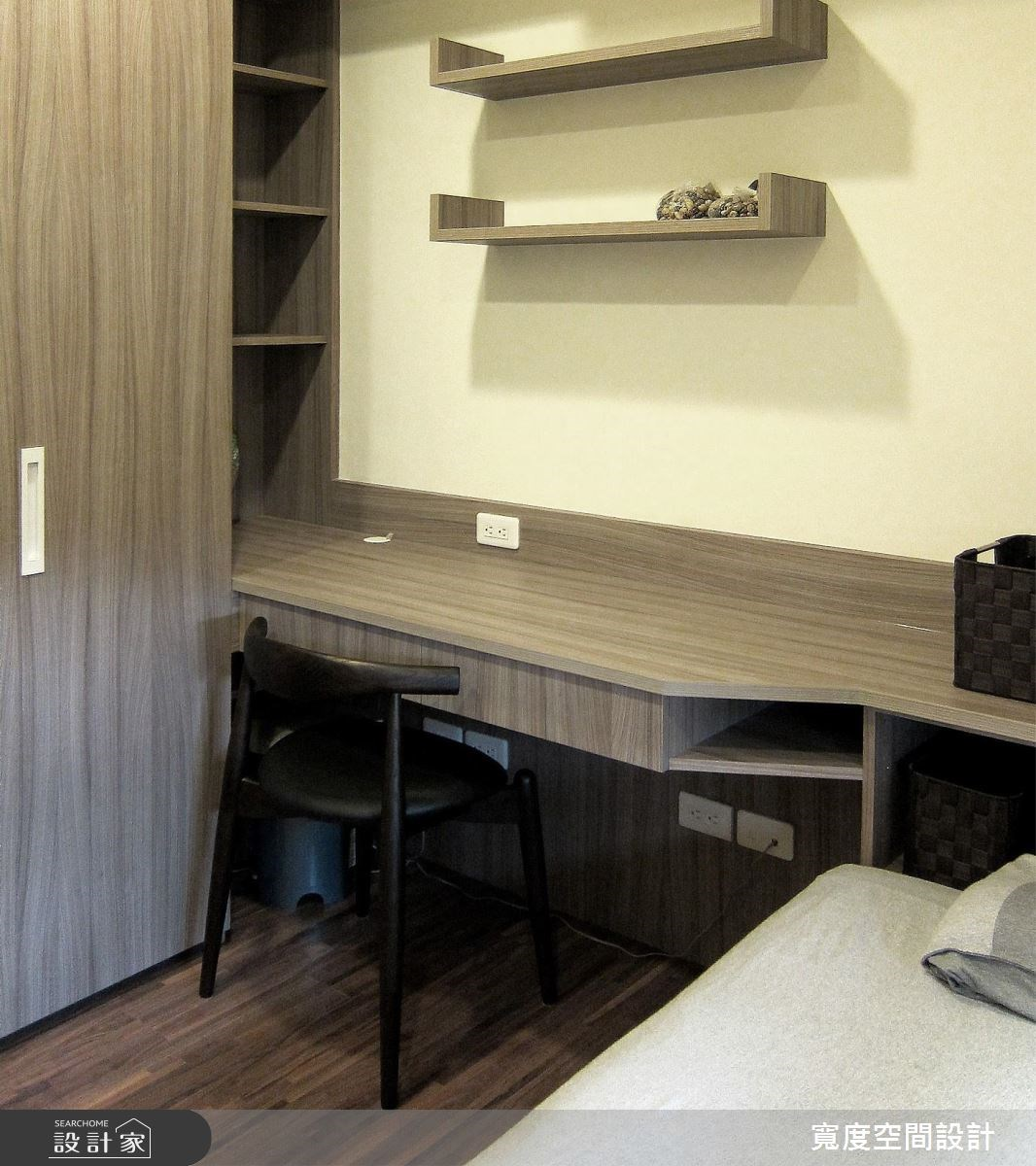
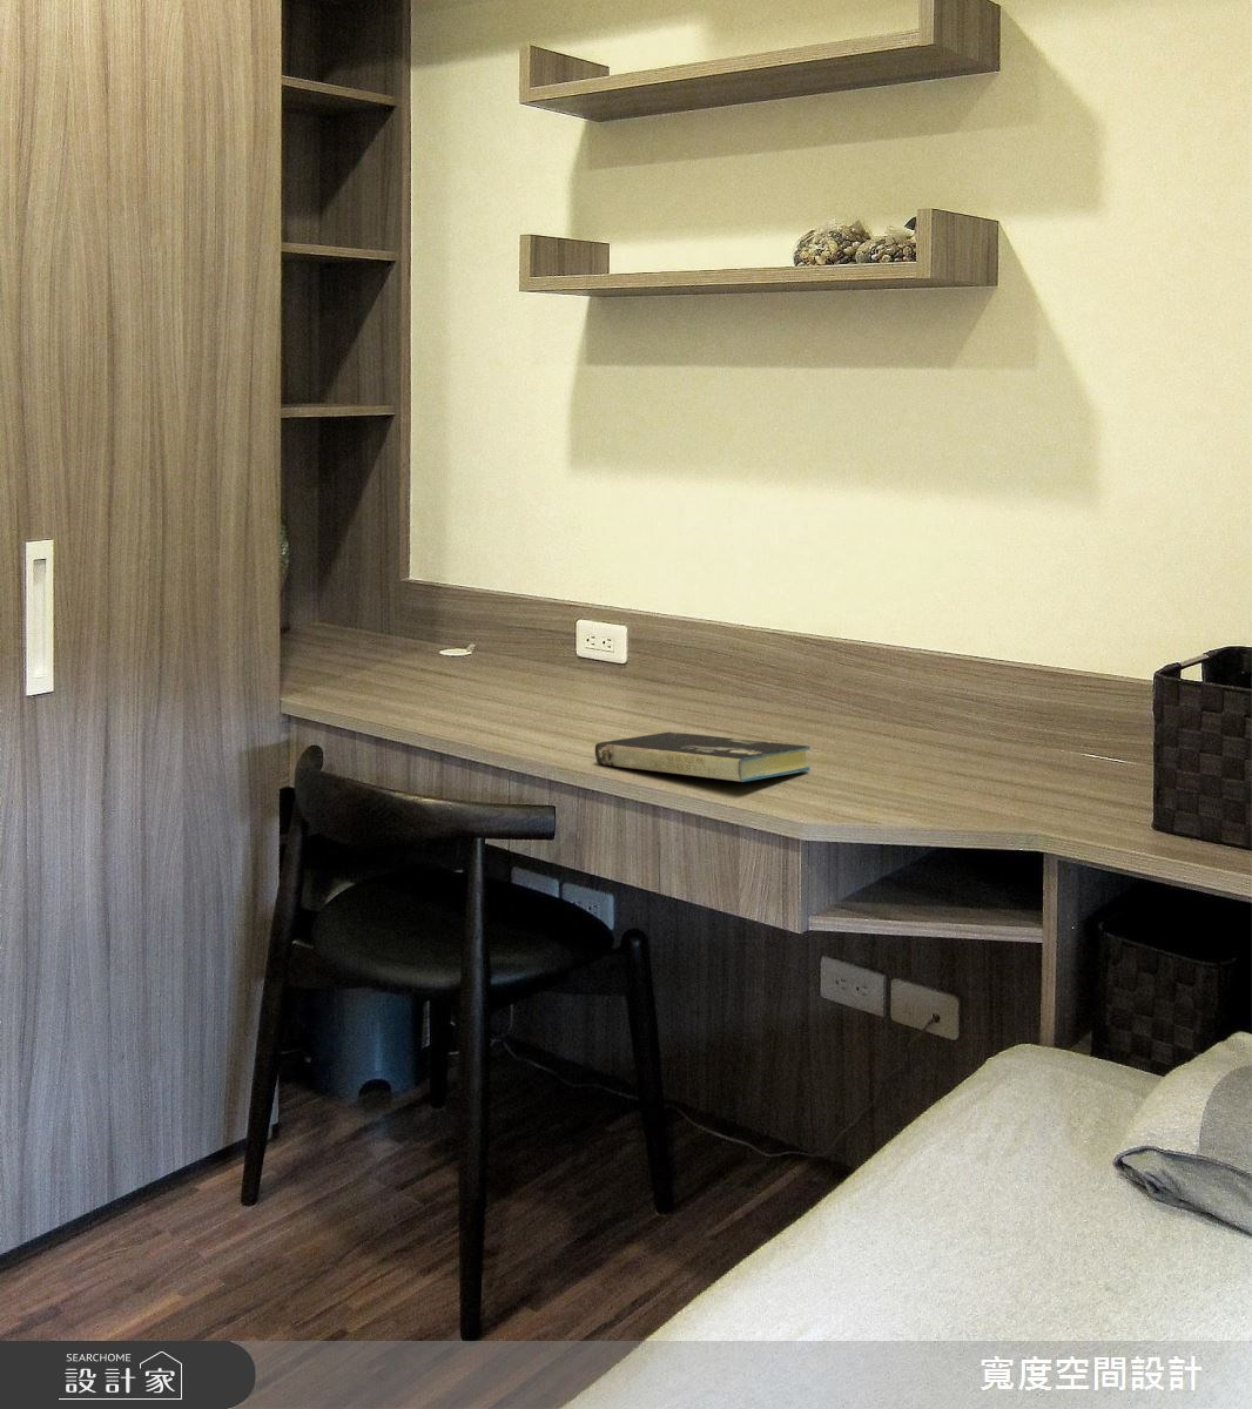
+ book (701, 755)
